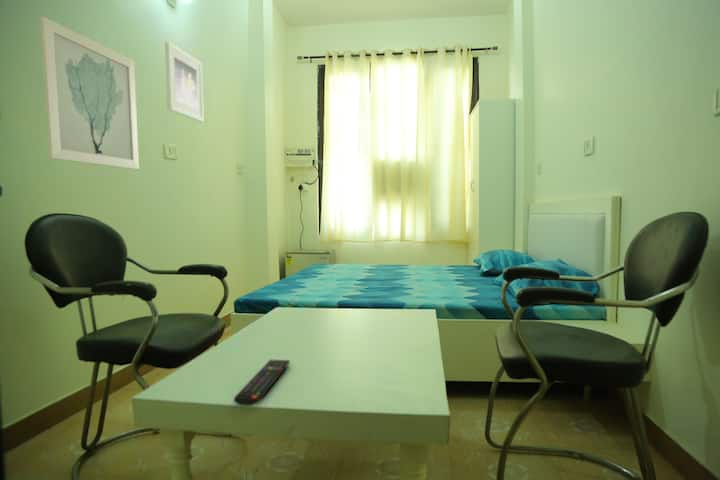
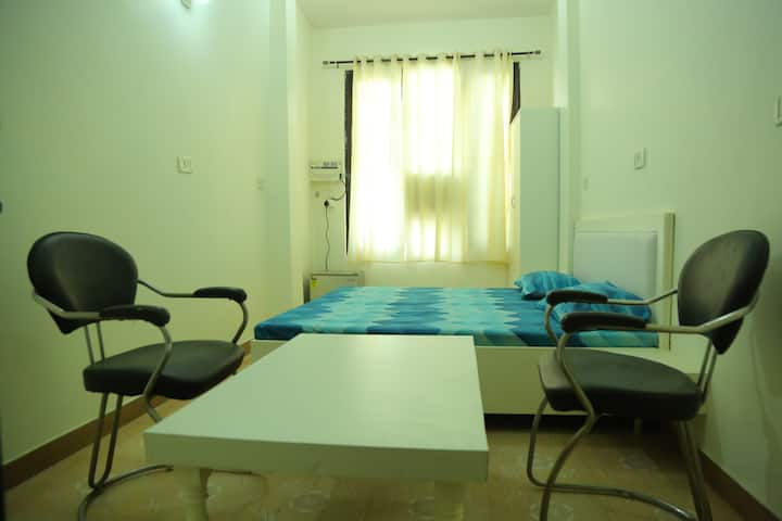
- remote control (264, 380)
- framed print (185, 84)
- wall art (96, 103)
